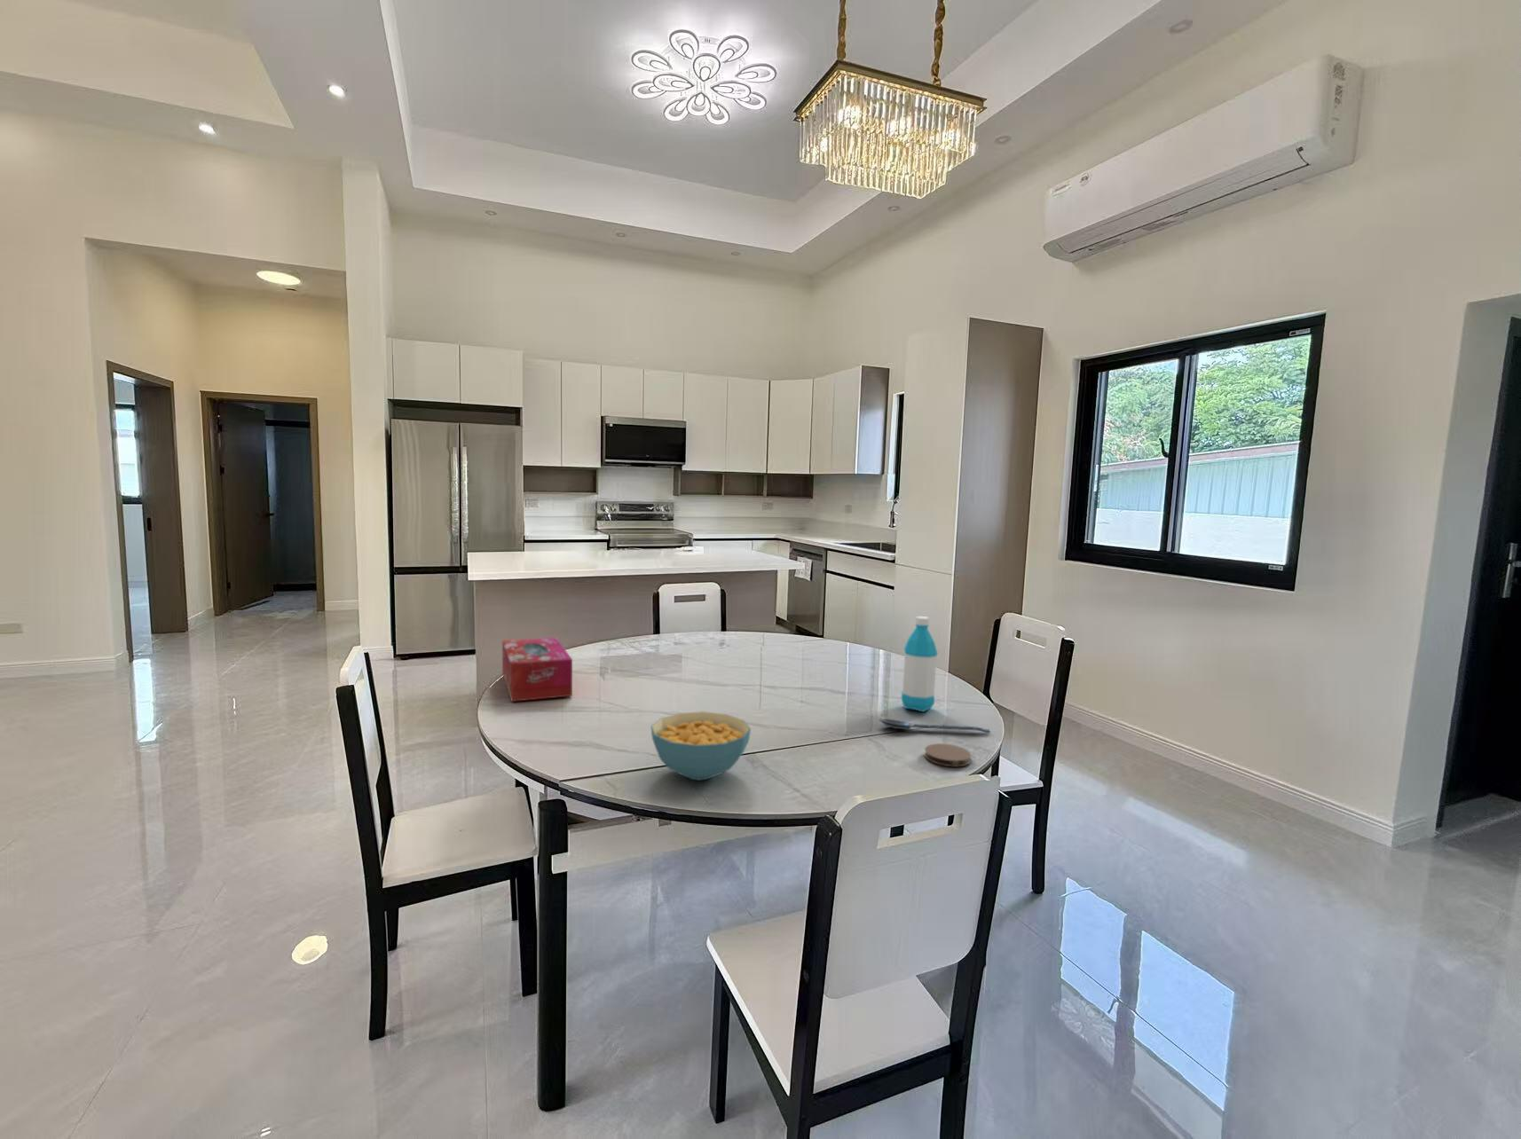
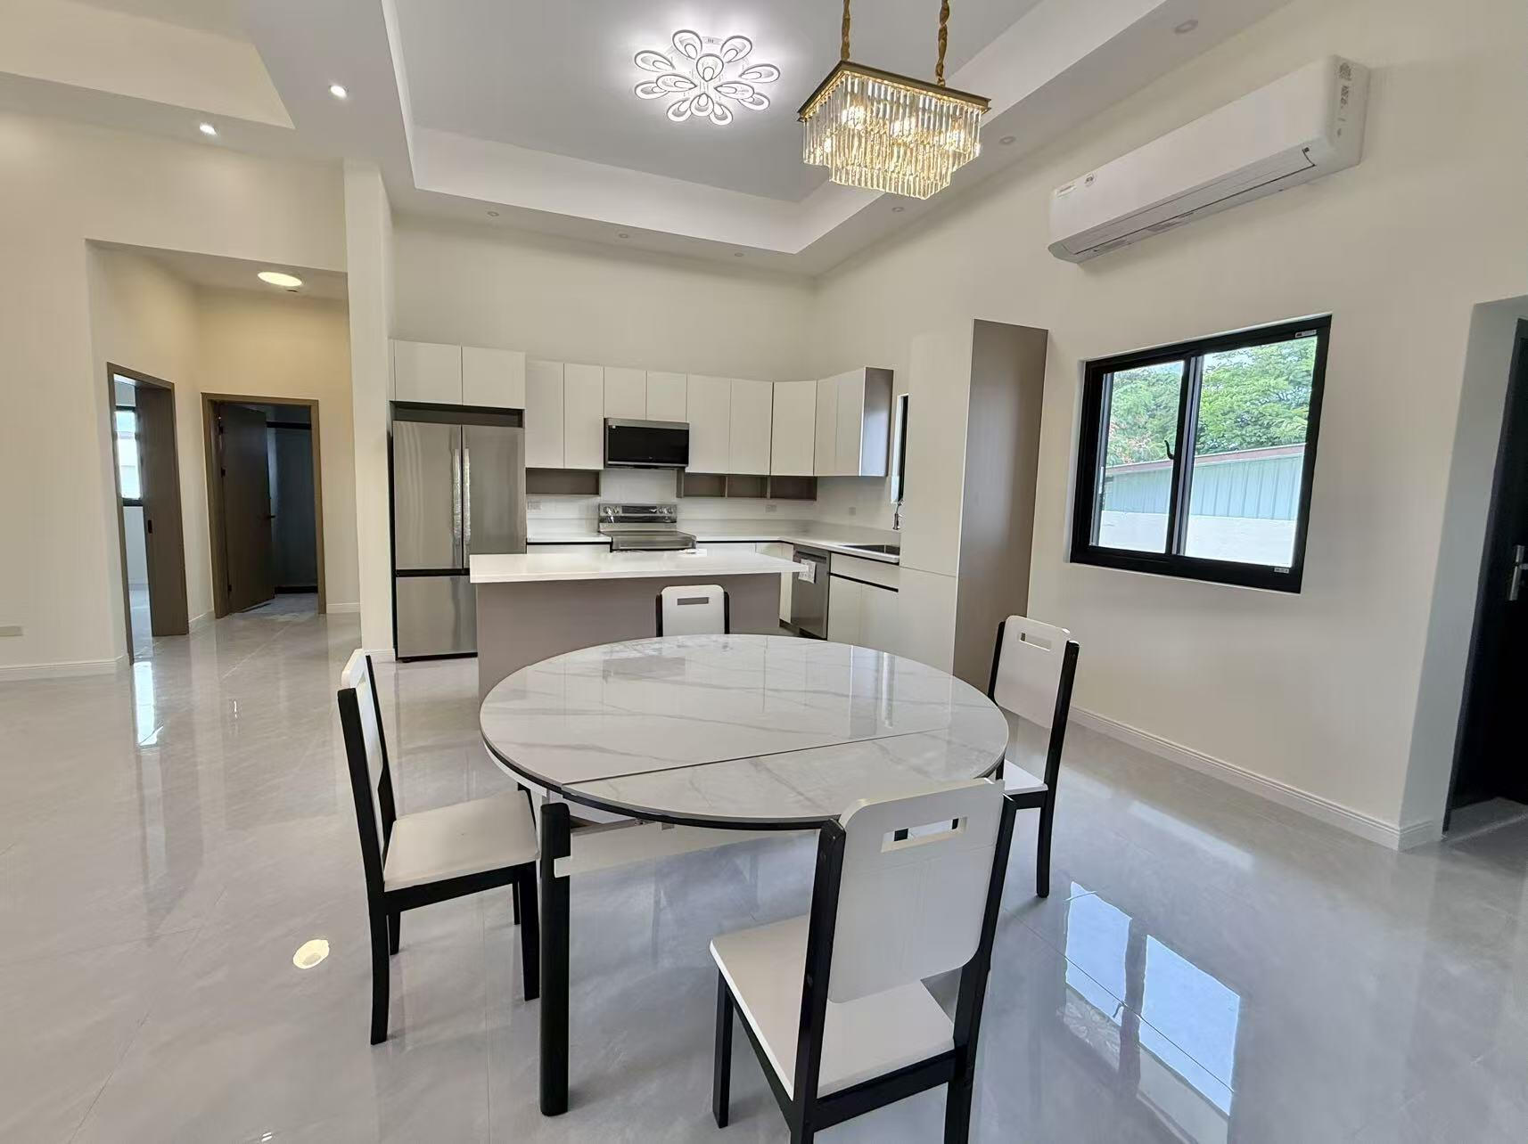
- cereal bowl (700, 750)
- water bottle (919, 663)
- spoon (933, 725)
- coaster (947, 754)
- tissue box (535, 666)
